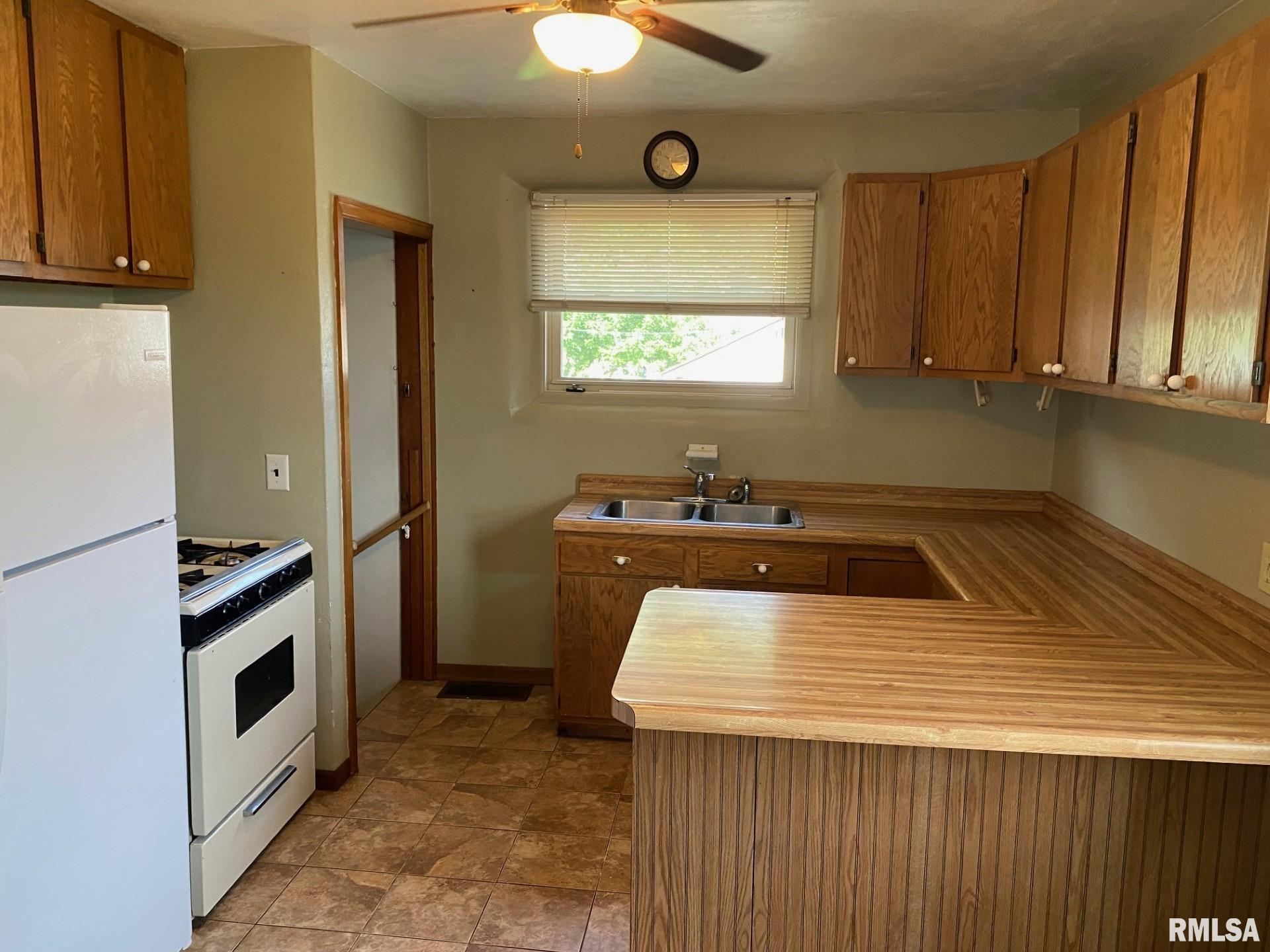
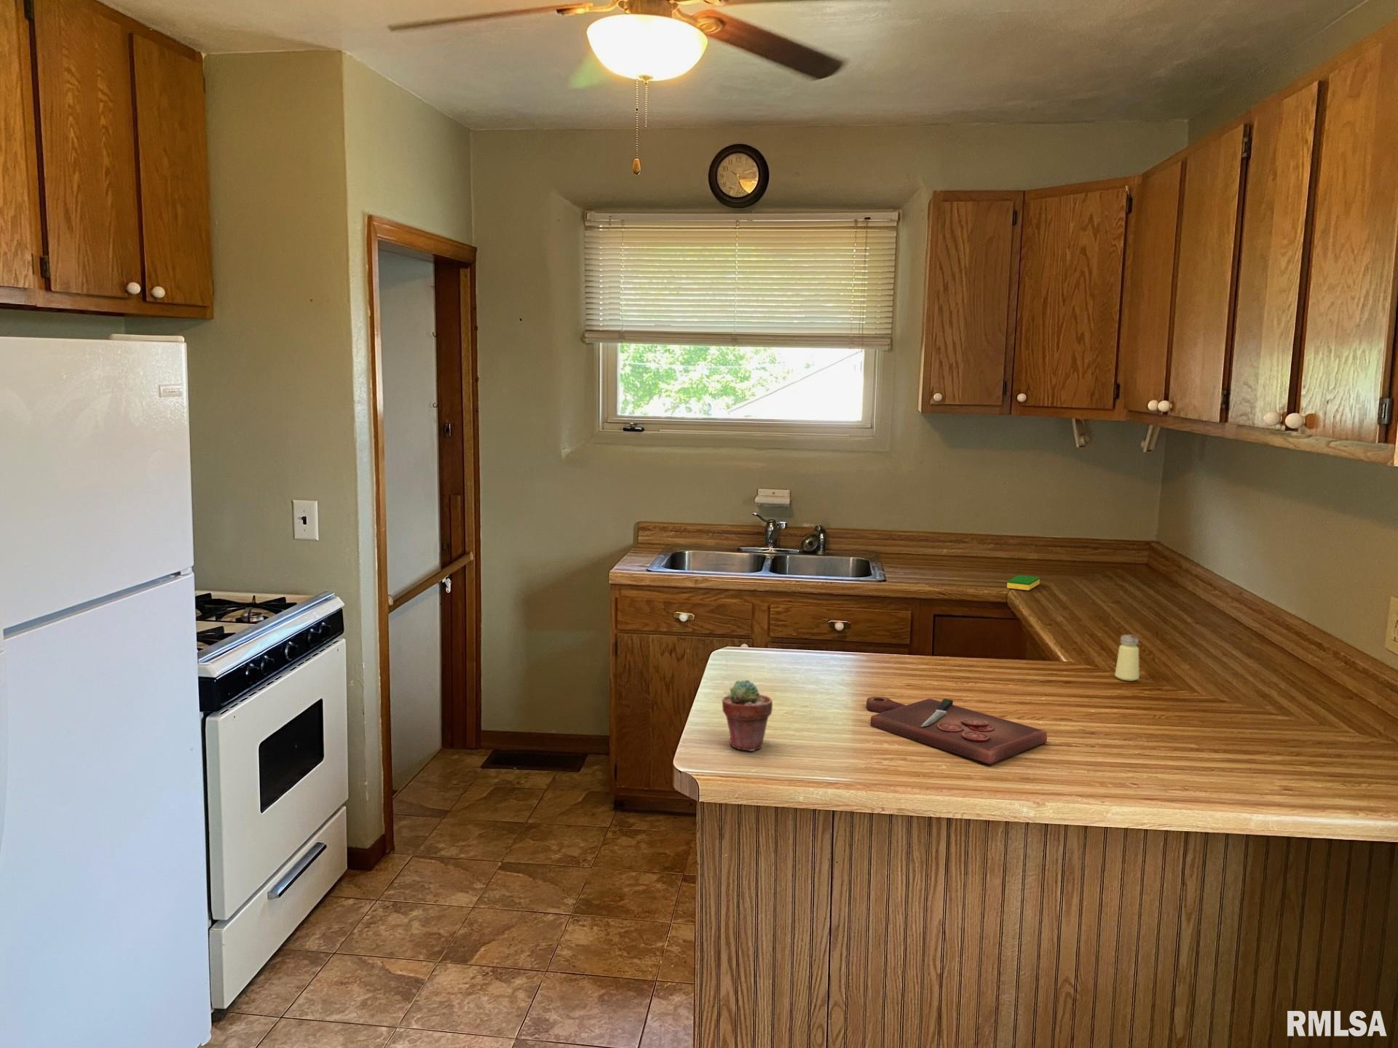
+ dish sponge (1023, 582)
+ potted succulent (746, 712)
+ cutting board (948, 724)
+ saltshaker (1128, 656)
